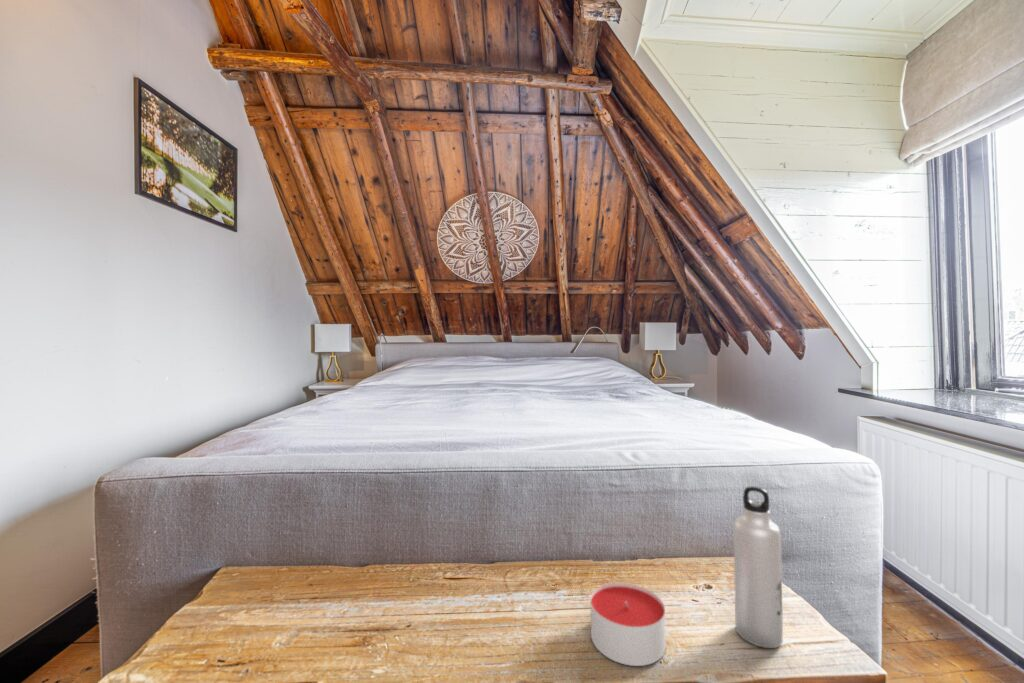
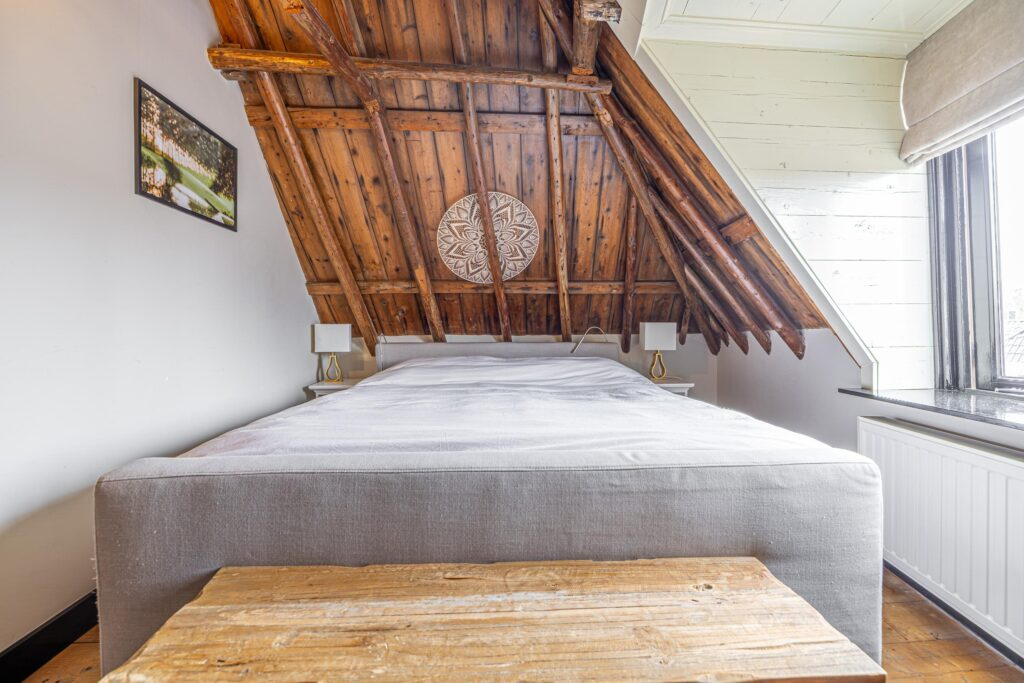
- candle (627, 619)
- water bottle (757, 561)
